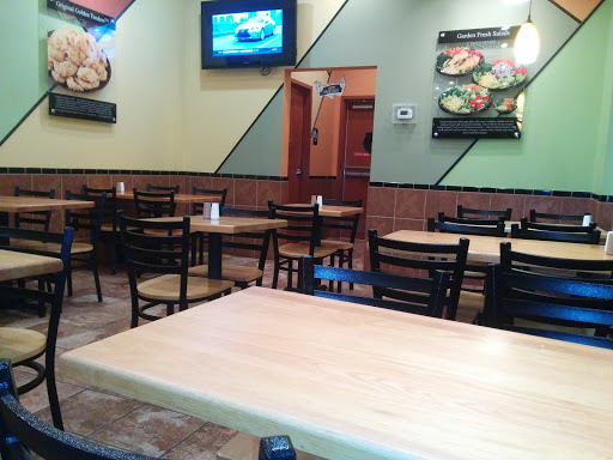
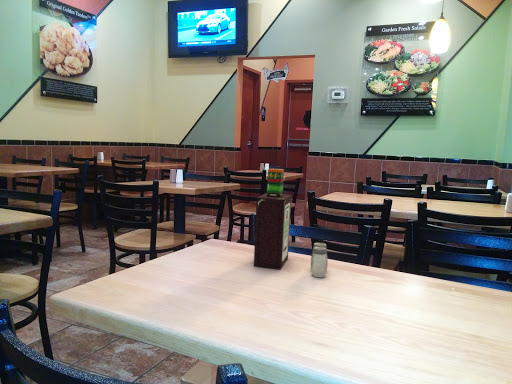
+ bottle (273, 216)
+ salt and pepper shaker (319, 259)
